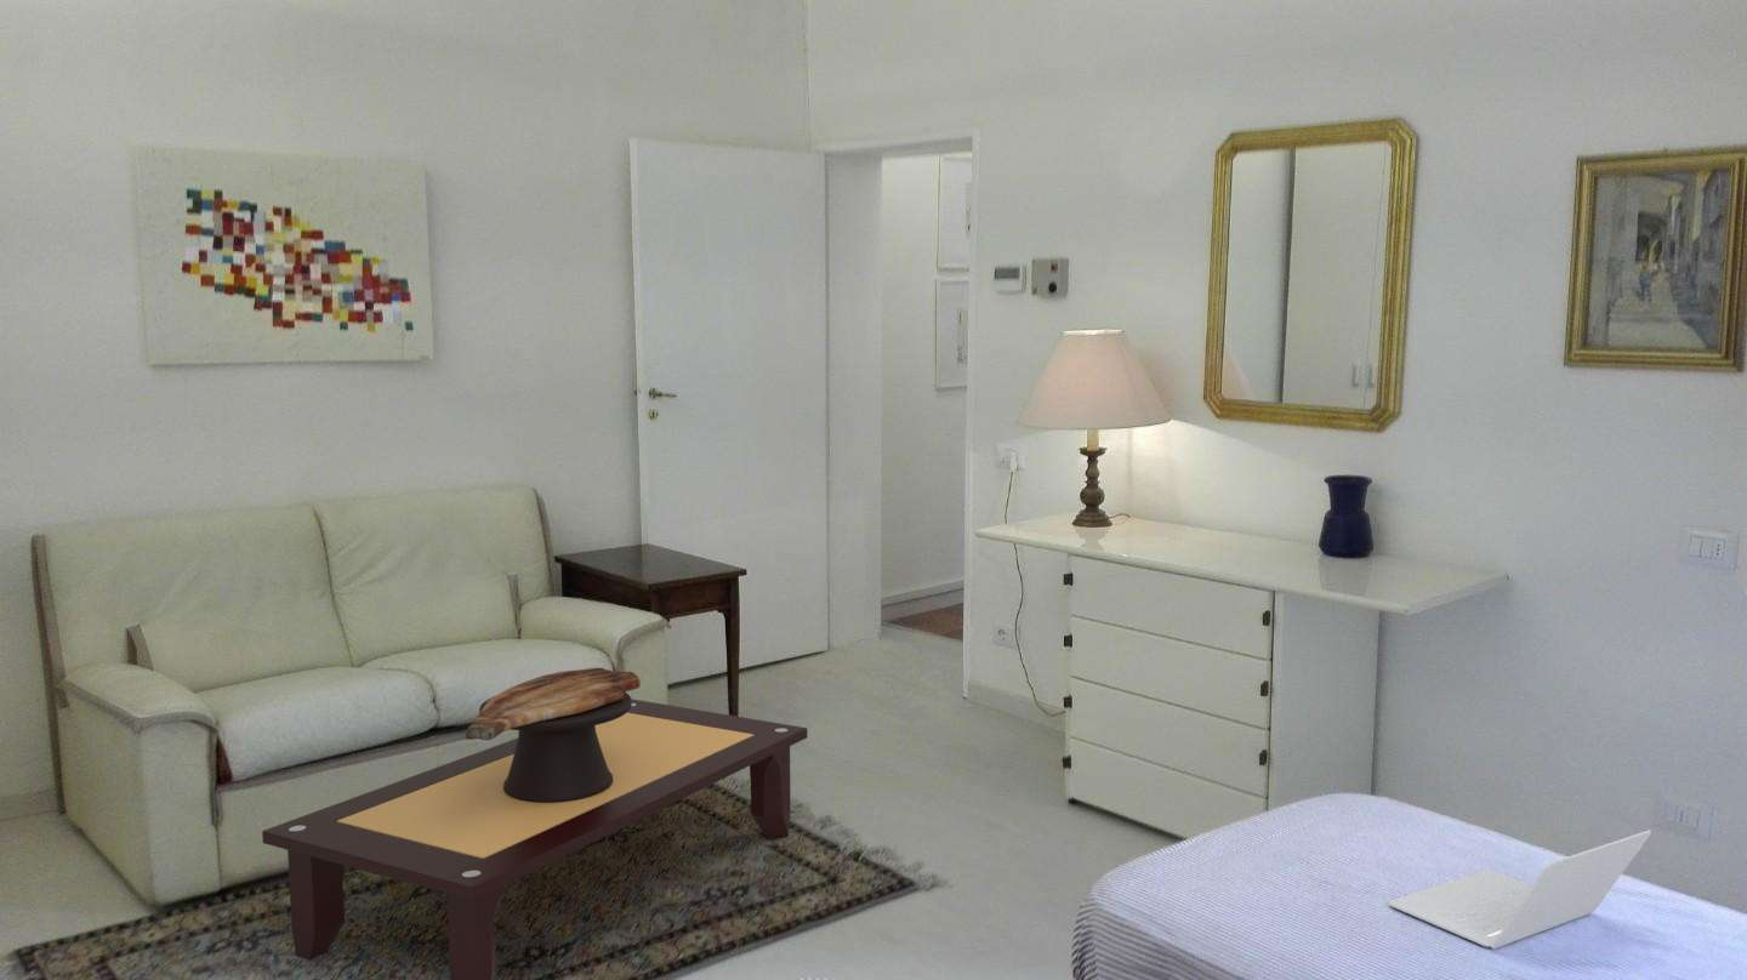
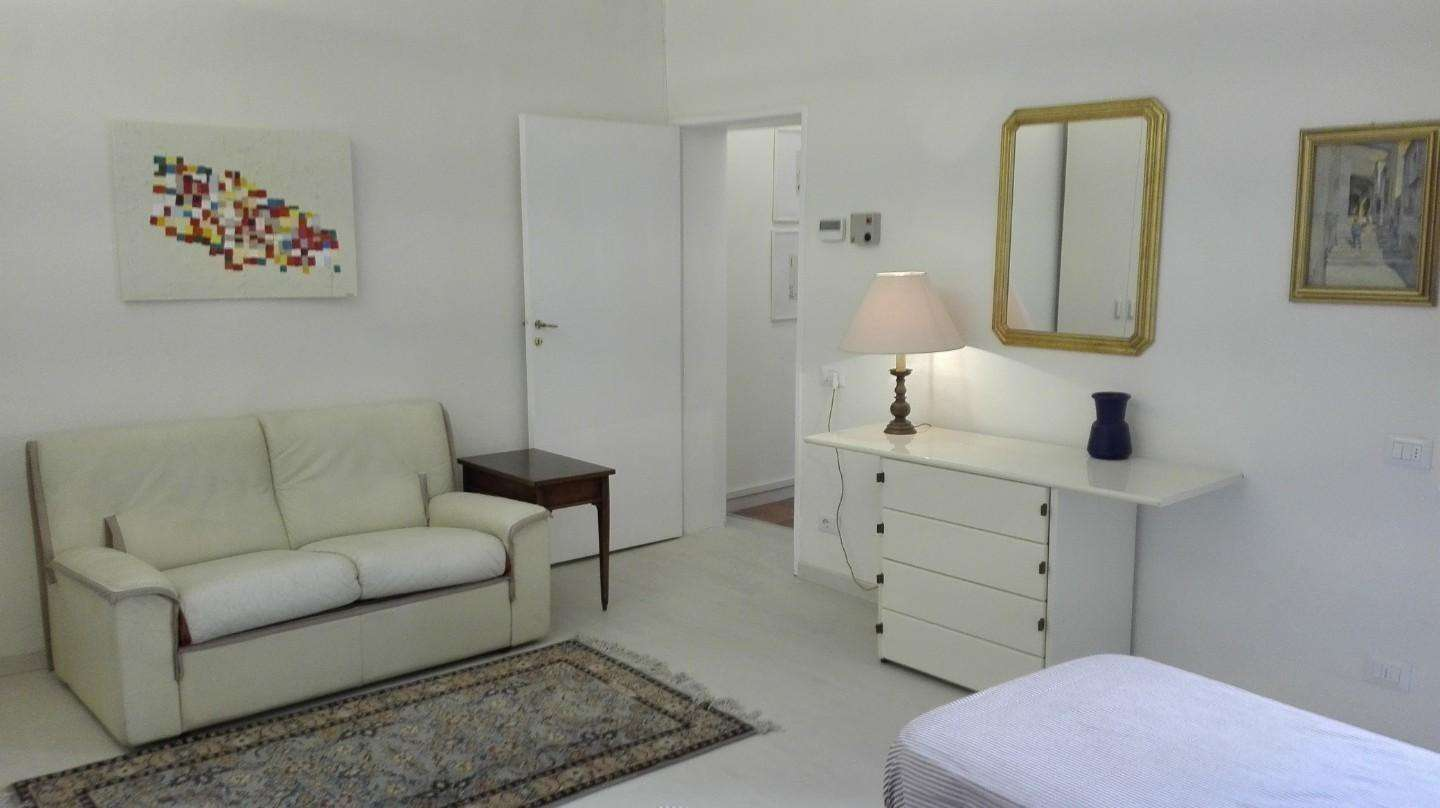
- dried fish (547, 741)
- laptop (1513, 878)
- coffee table (567, 832)
